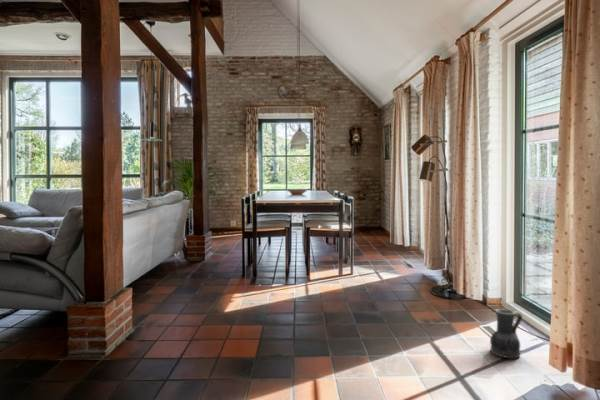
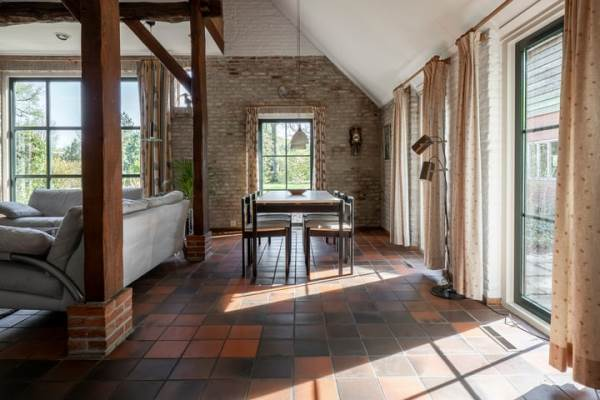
- vase (507, 332)
